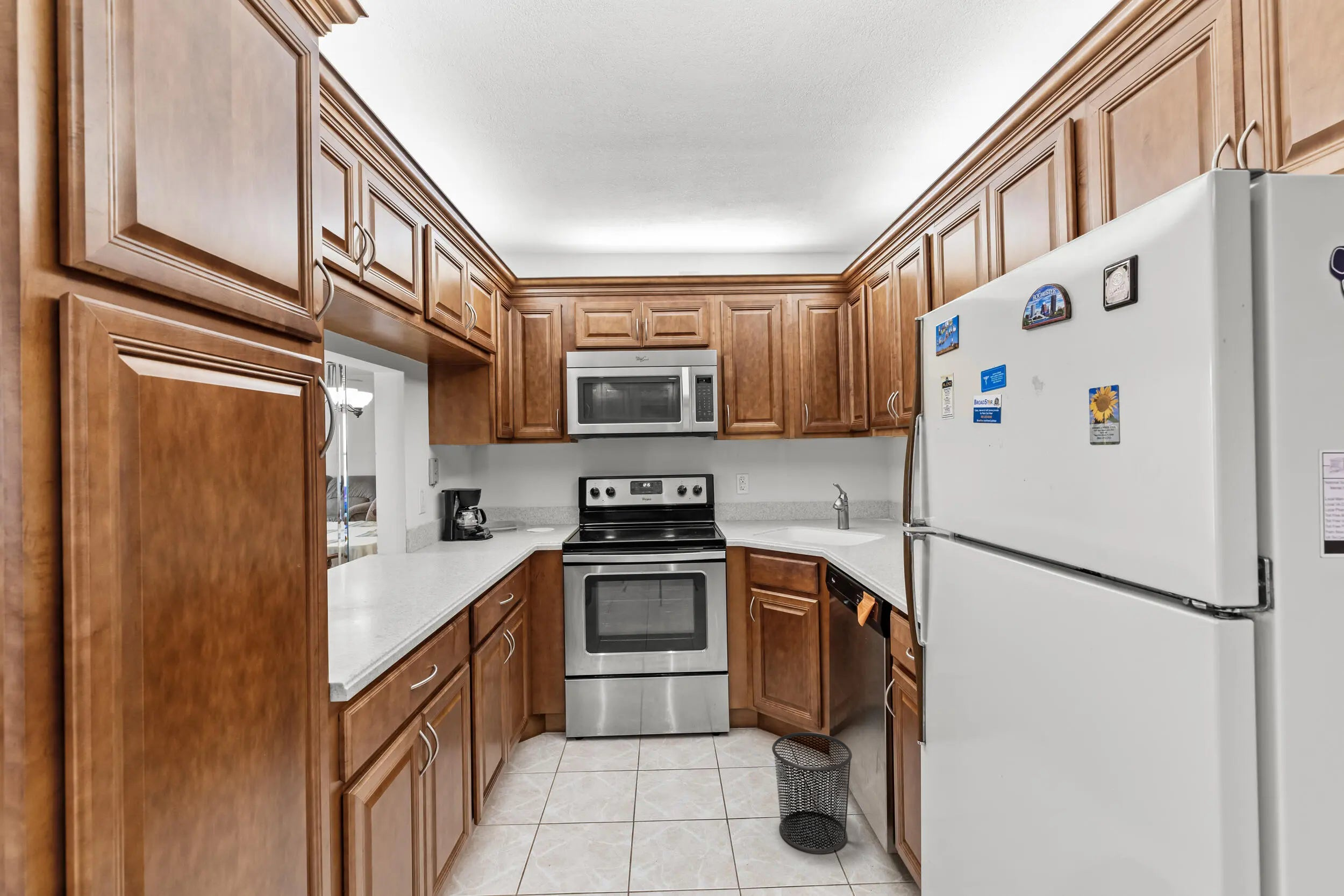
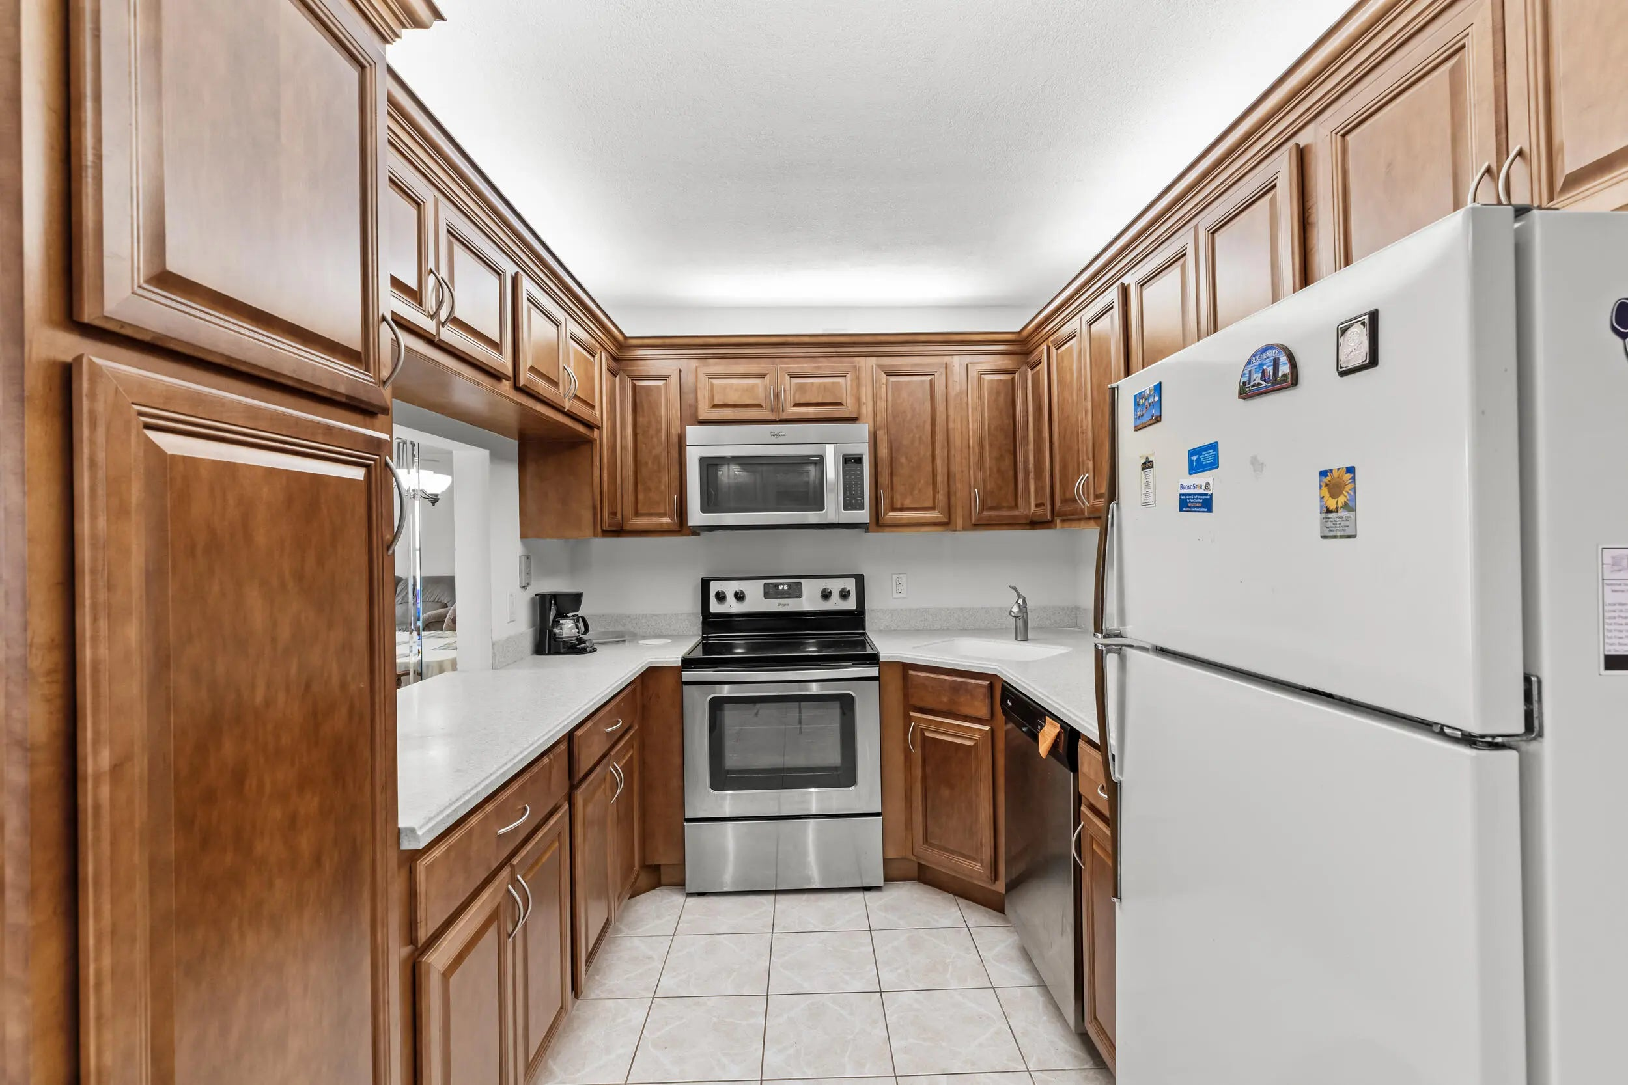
- waste bin (812, 791)
